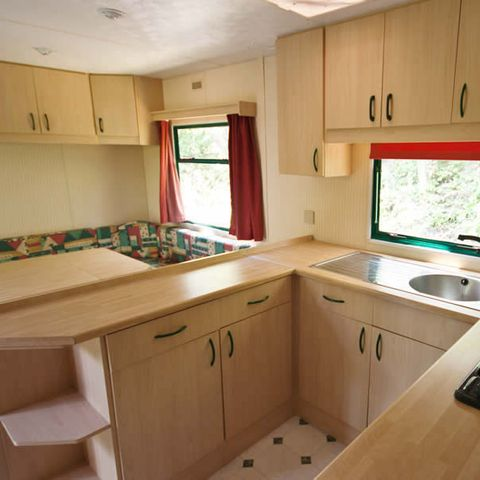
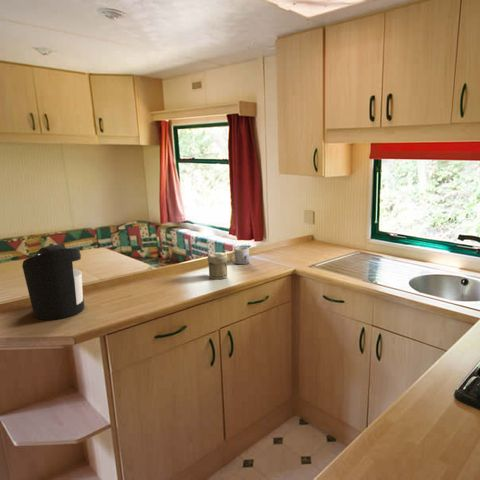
+ mug (239, 255)
+ jar (217, 265)
+ coffee maker (53, 277)
